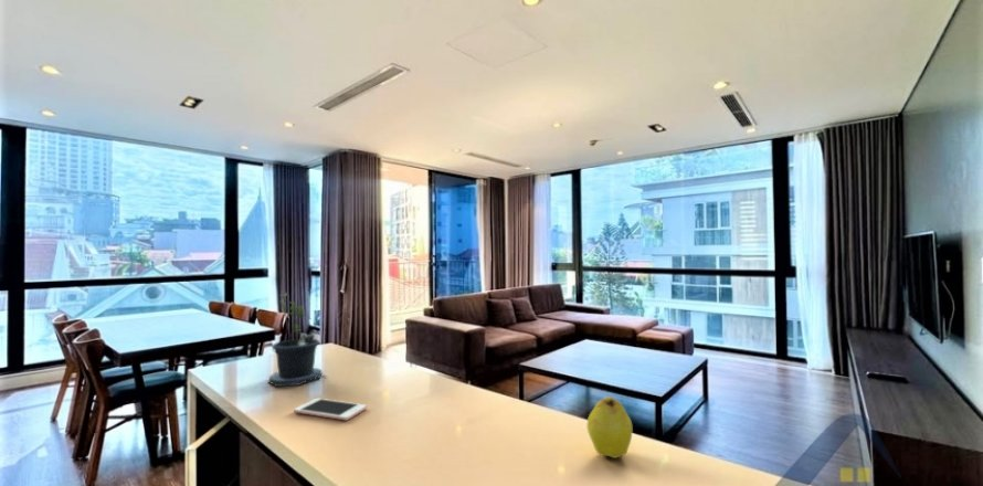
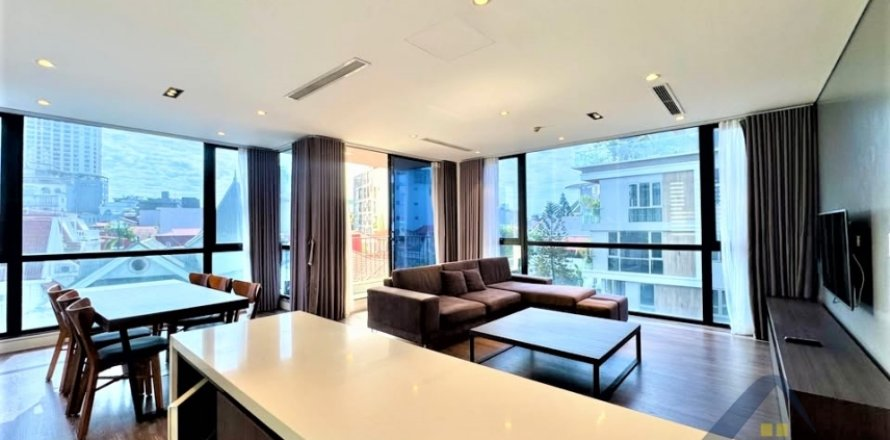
- potted plant (295, 335)
- fruit (610, 425)
- cell phone (330, 409)
